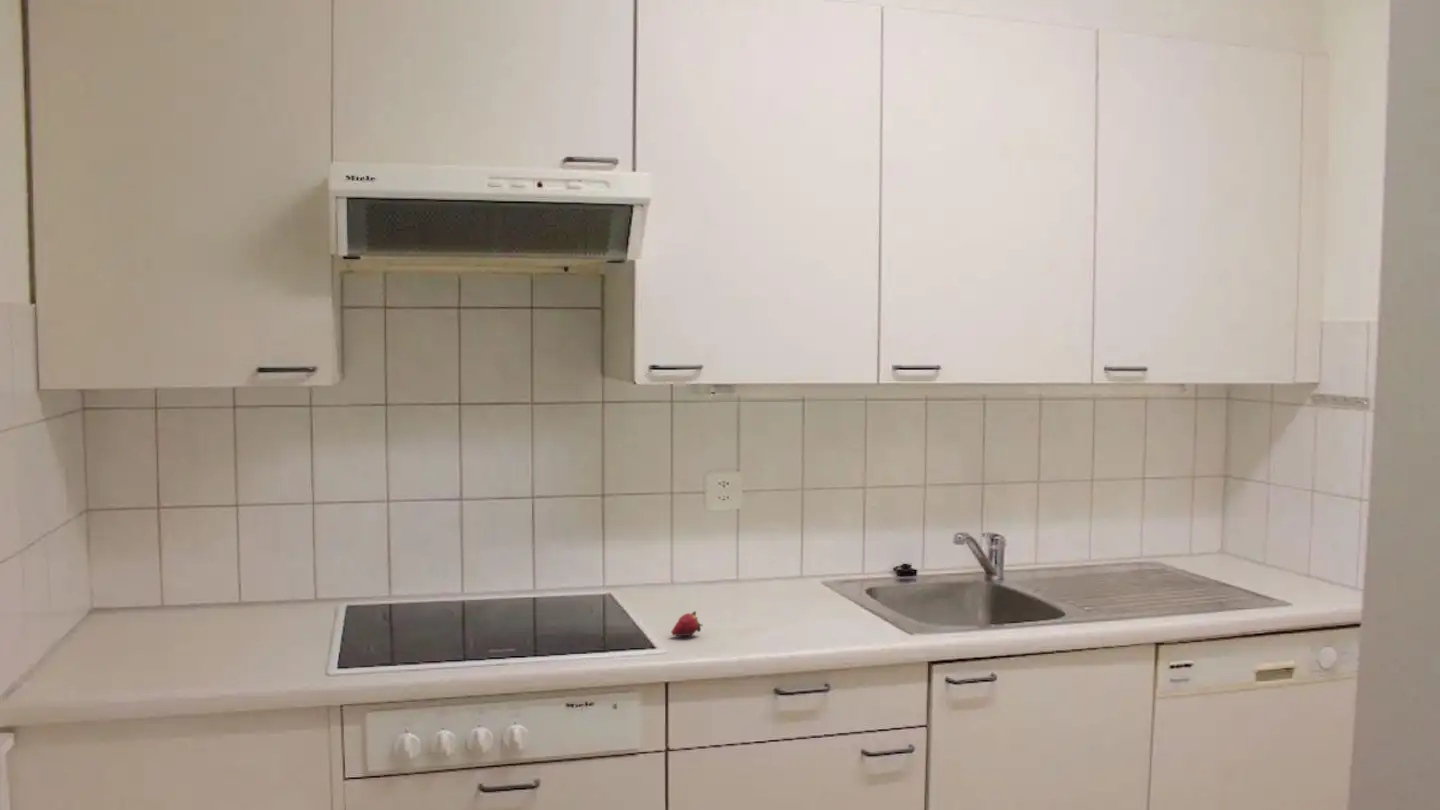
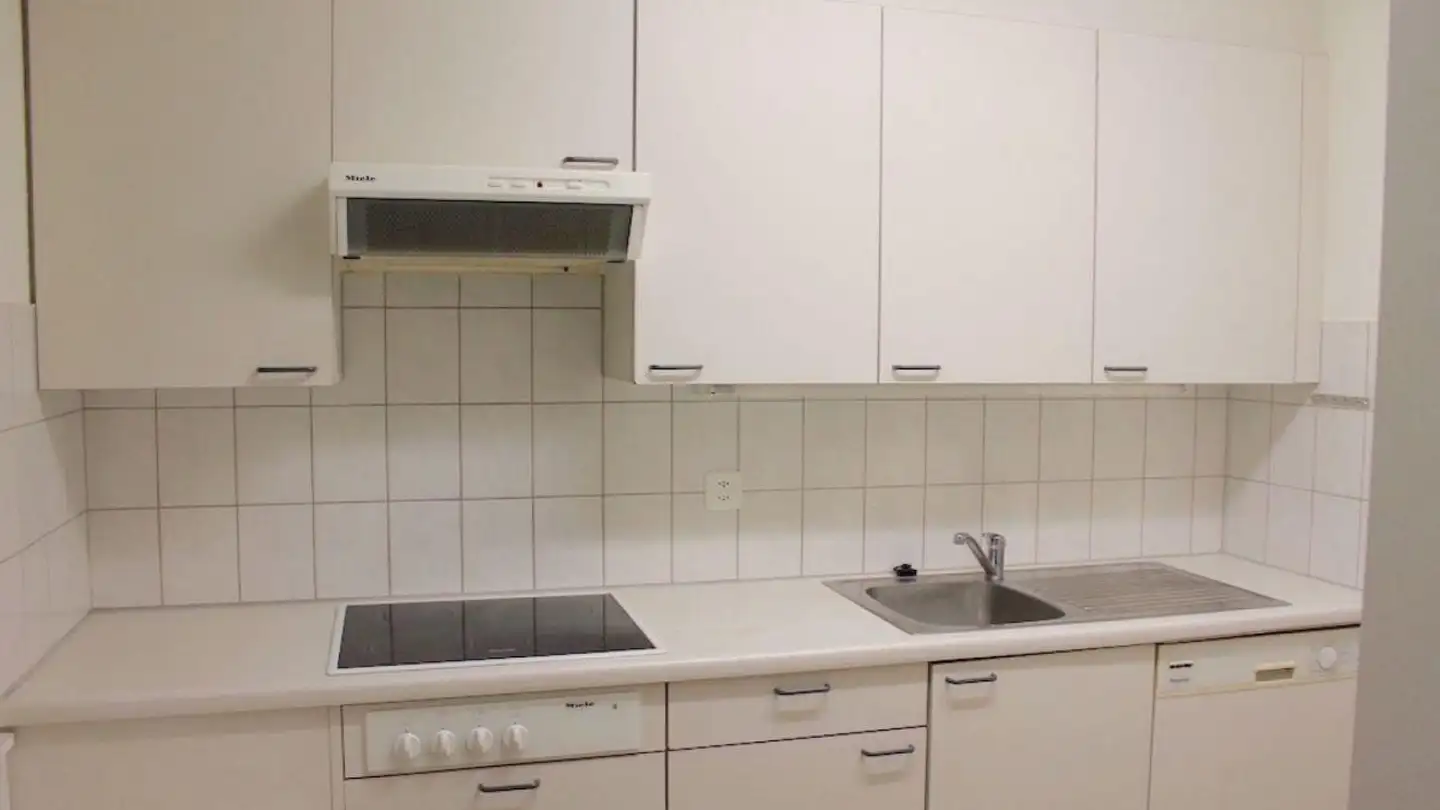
- fruit (685, 623)
